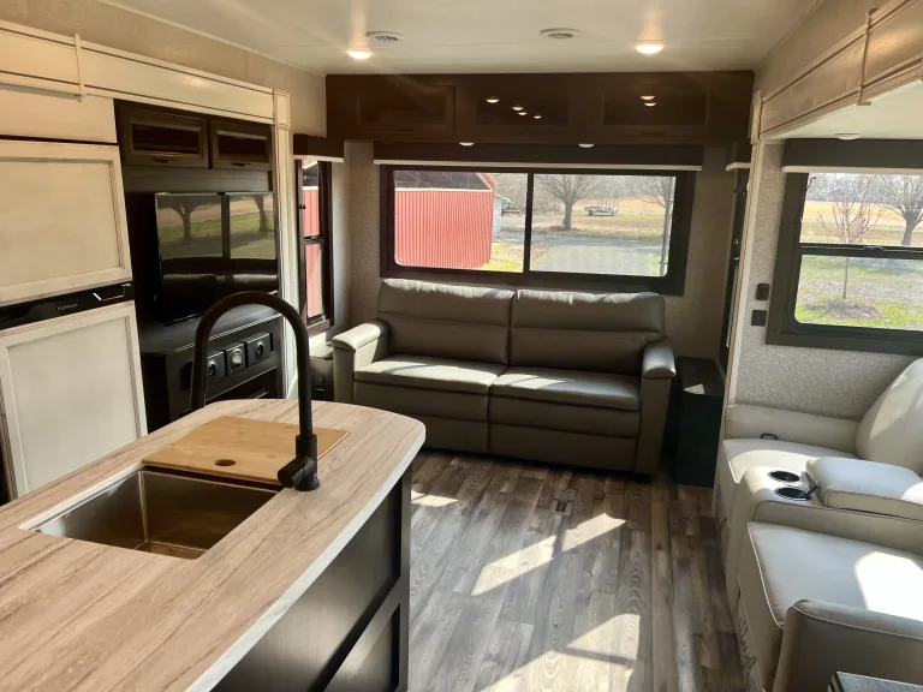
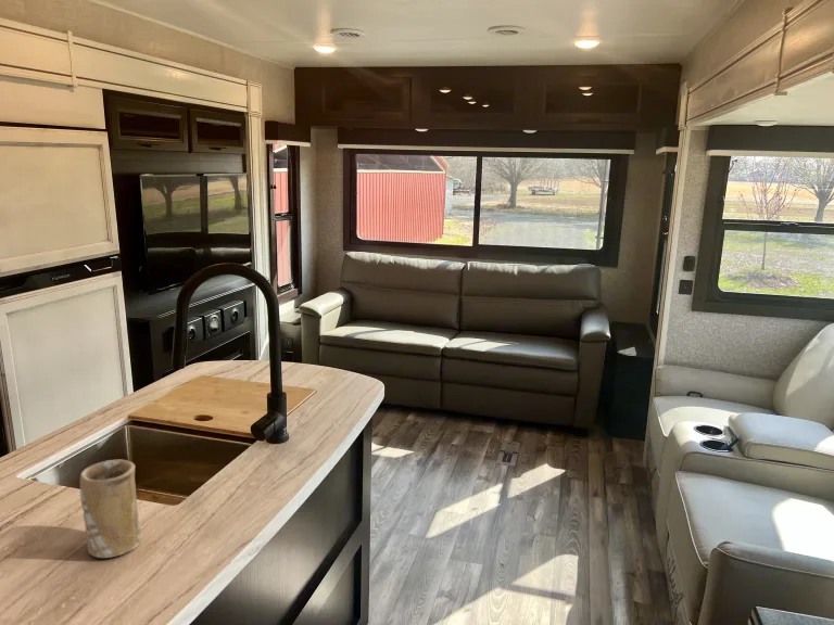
+ mug (101, 506)
